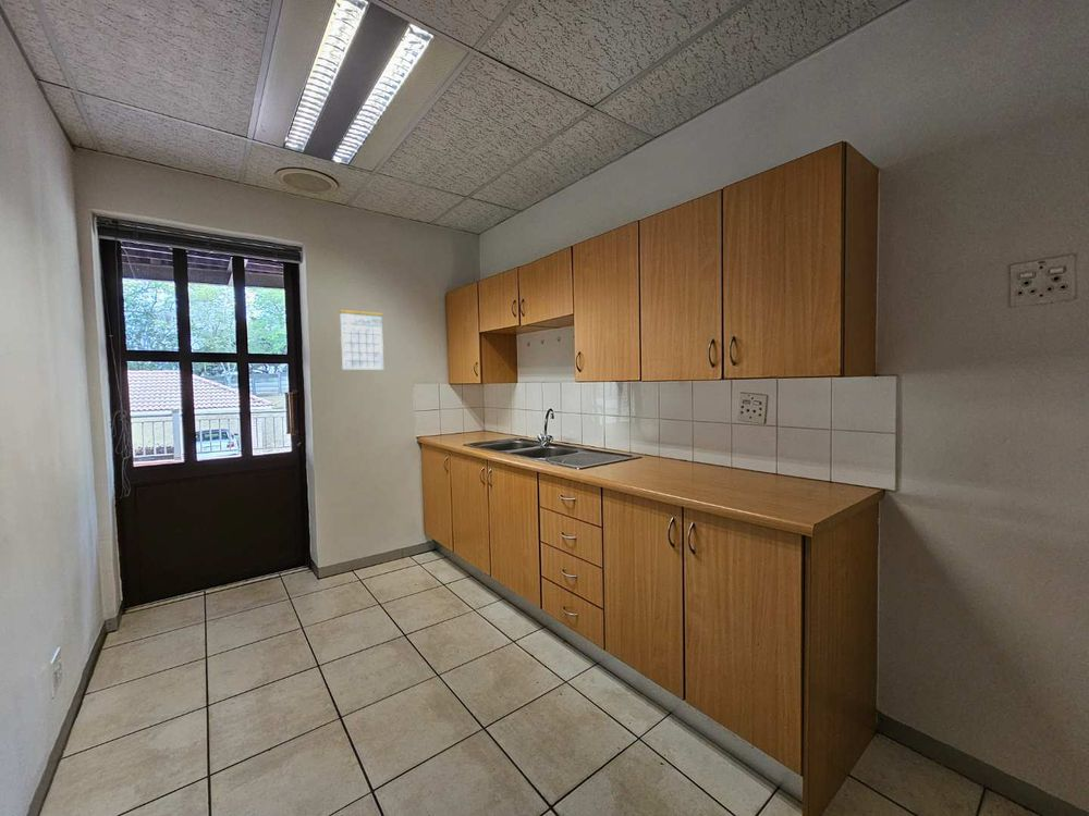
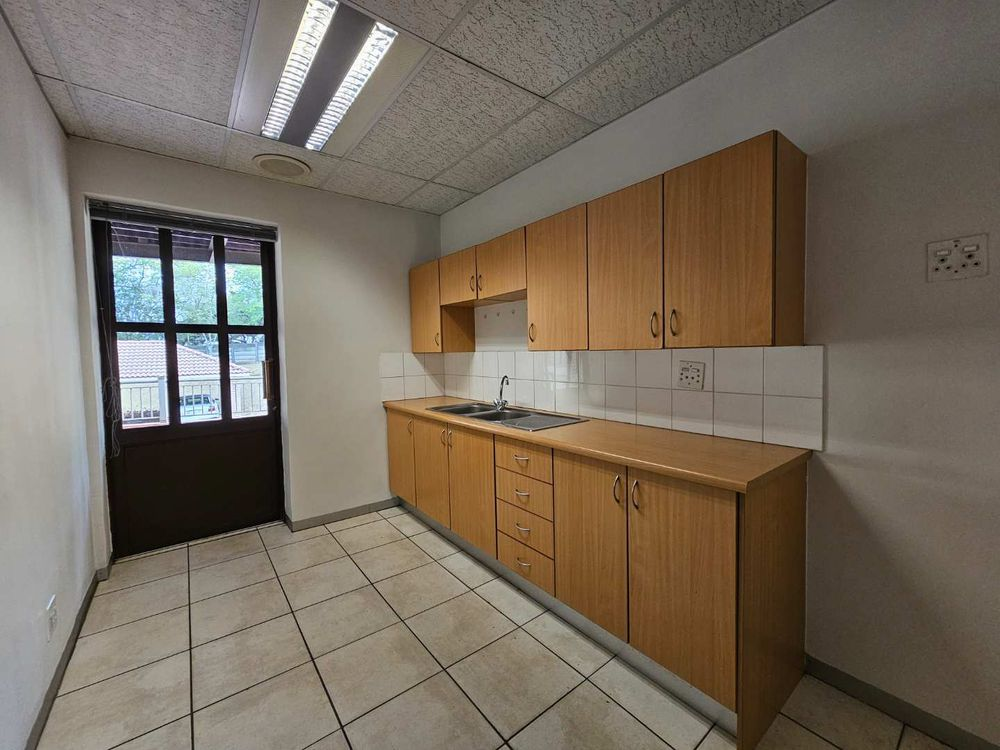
- calendar (362, 333)
